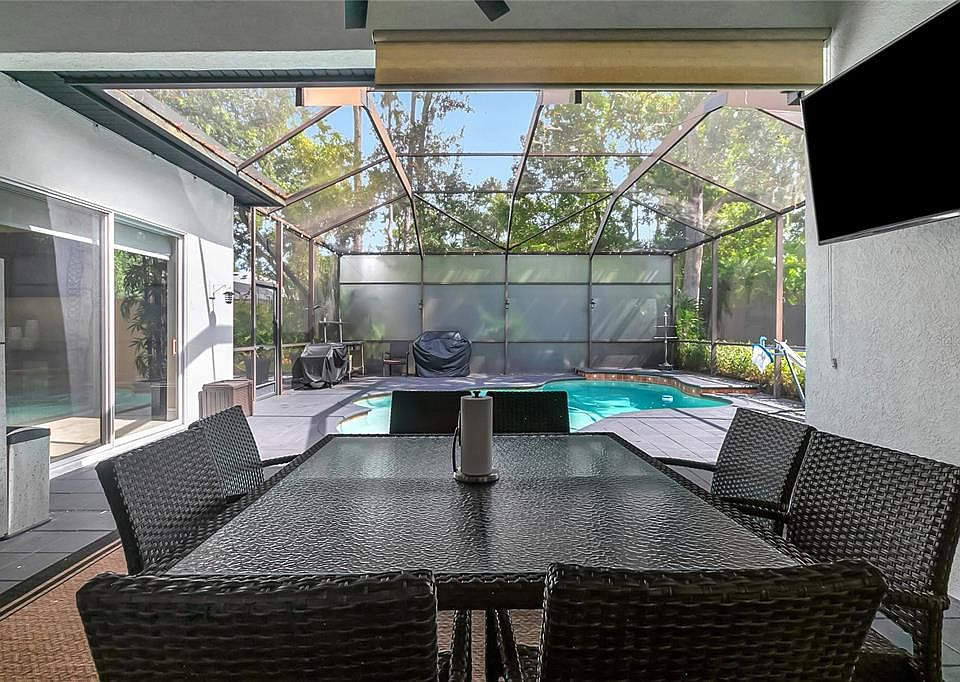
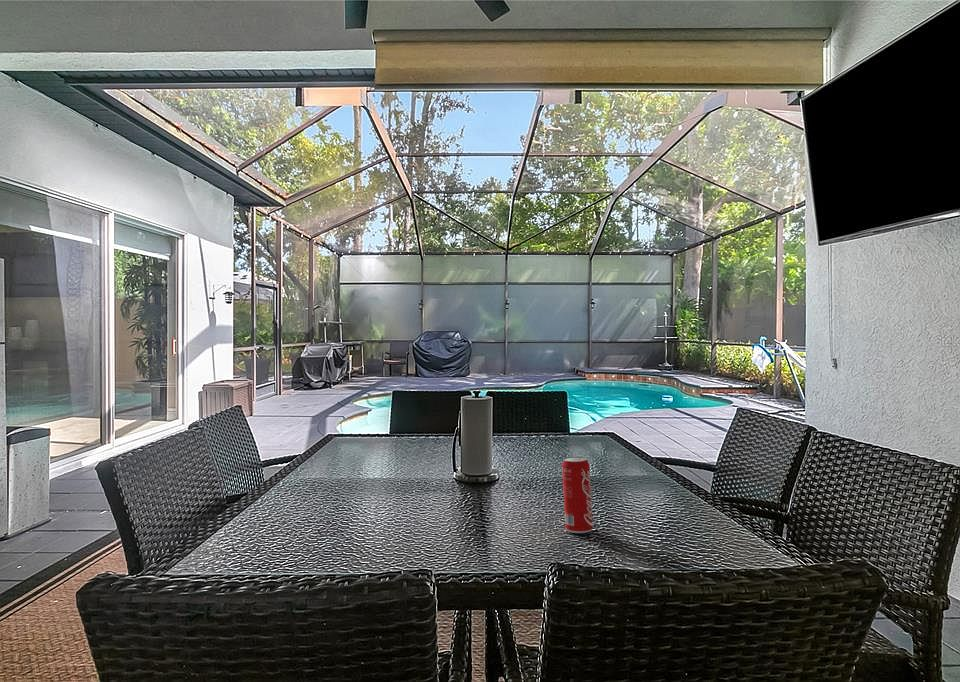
+ beverage can (577, 494)
